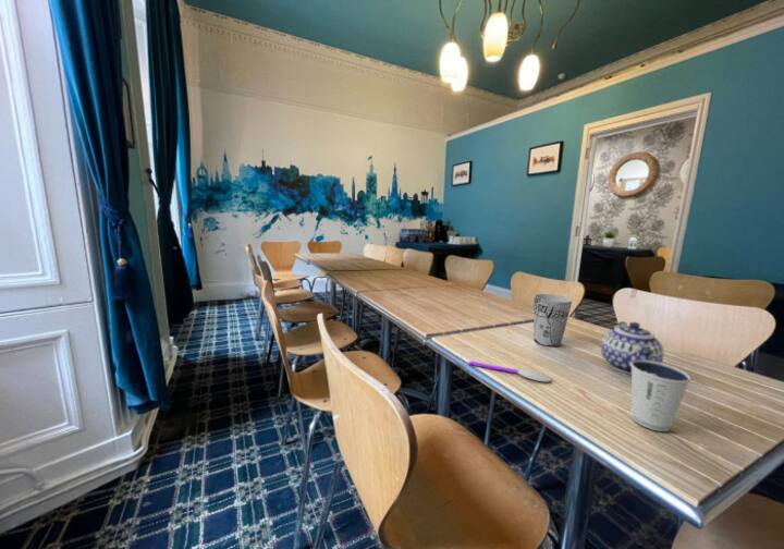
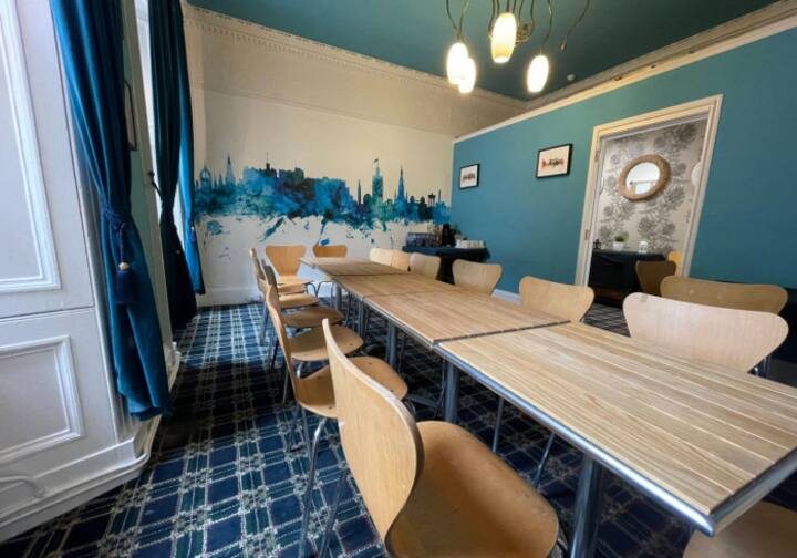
- teapot (632, 345)
- dixie cup (654, 395)
- cup (549, 319)
- spoon (507, 369)
